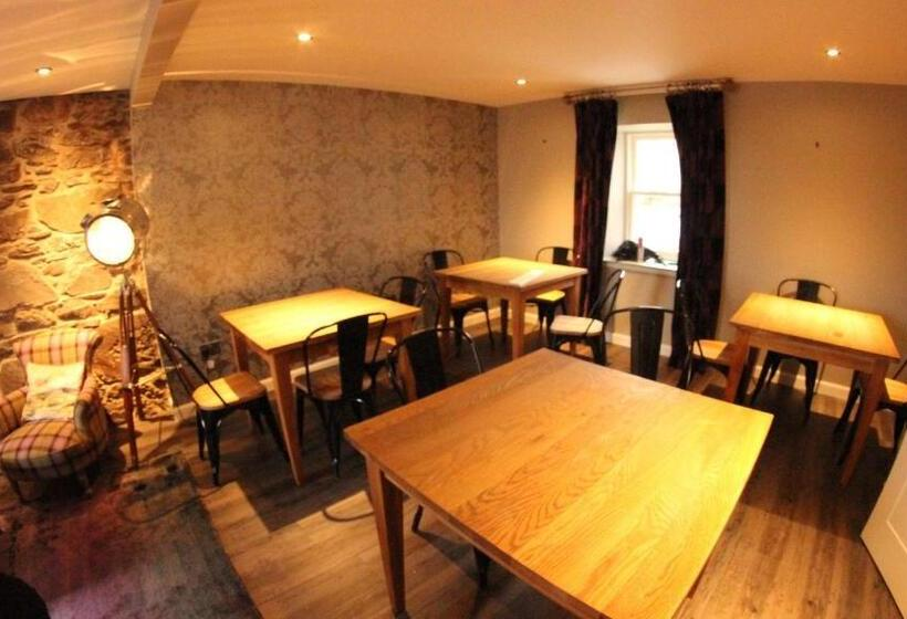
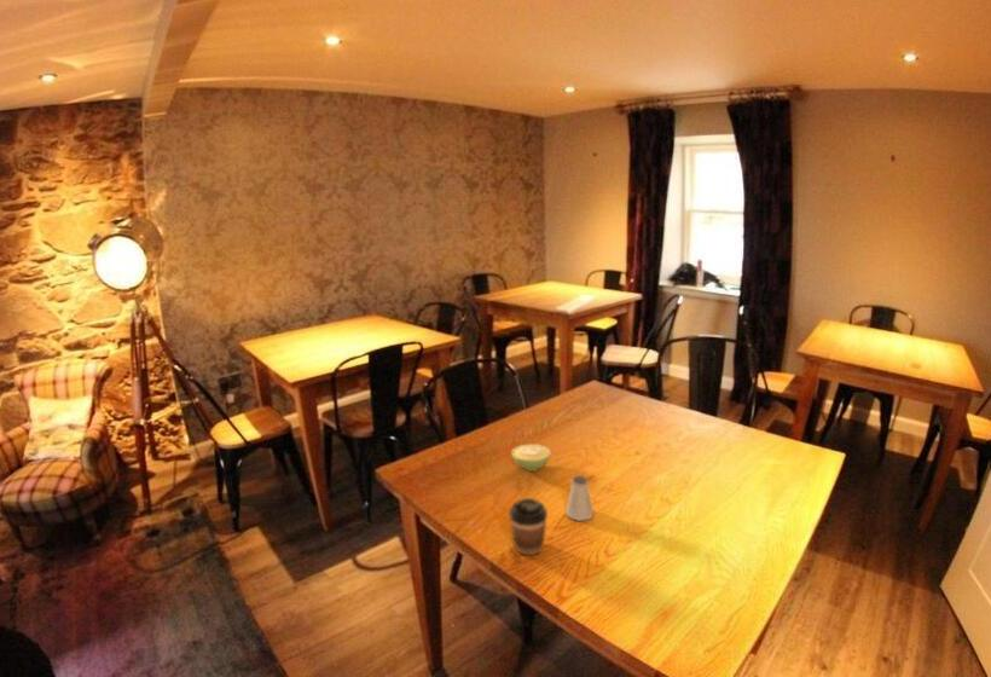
+ saltshaker (579, 496)
+ coffee cup (528, 523)
+ sugar bowl (531, 457)
